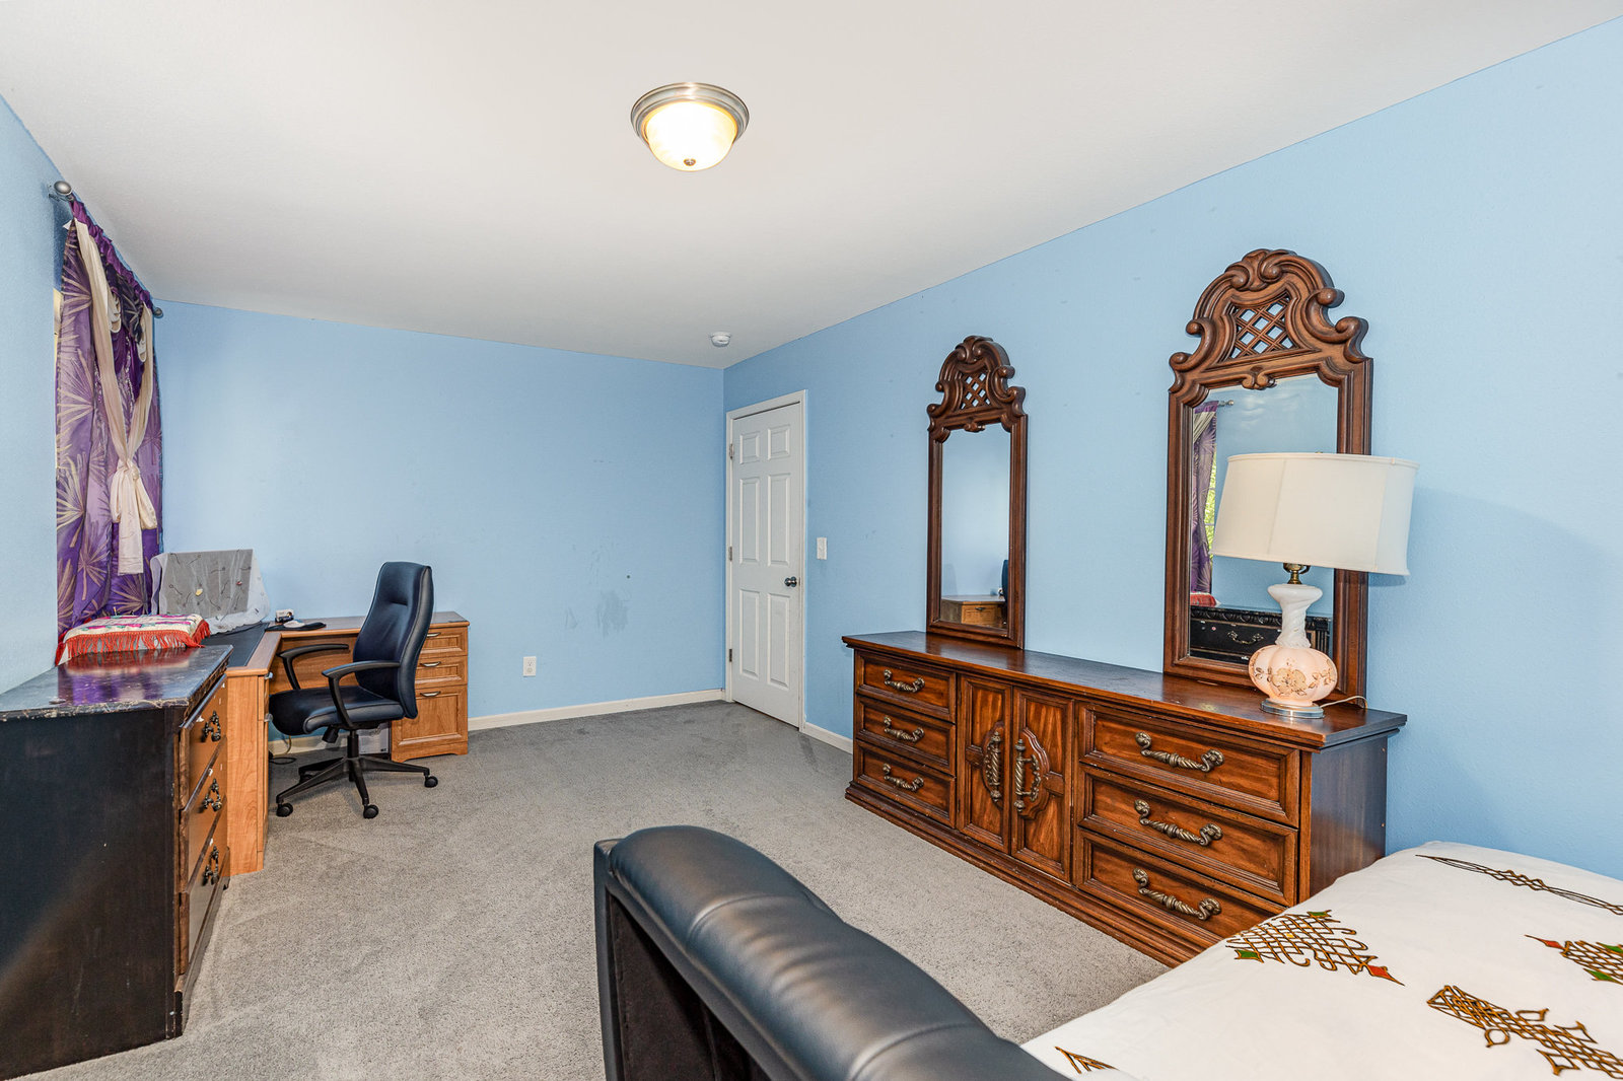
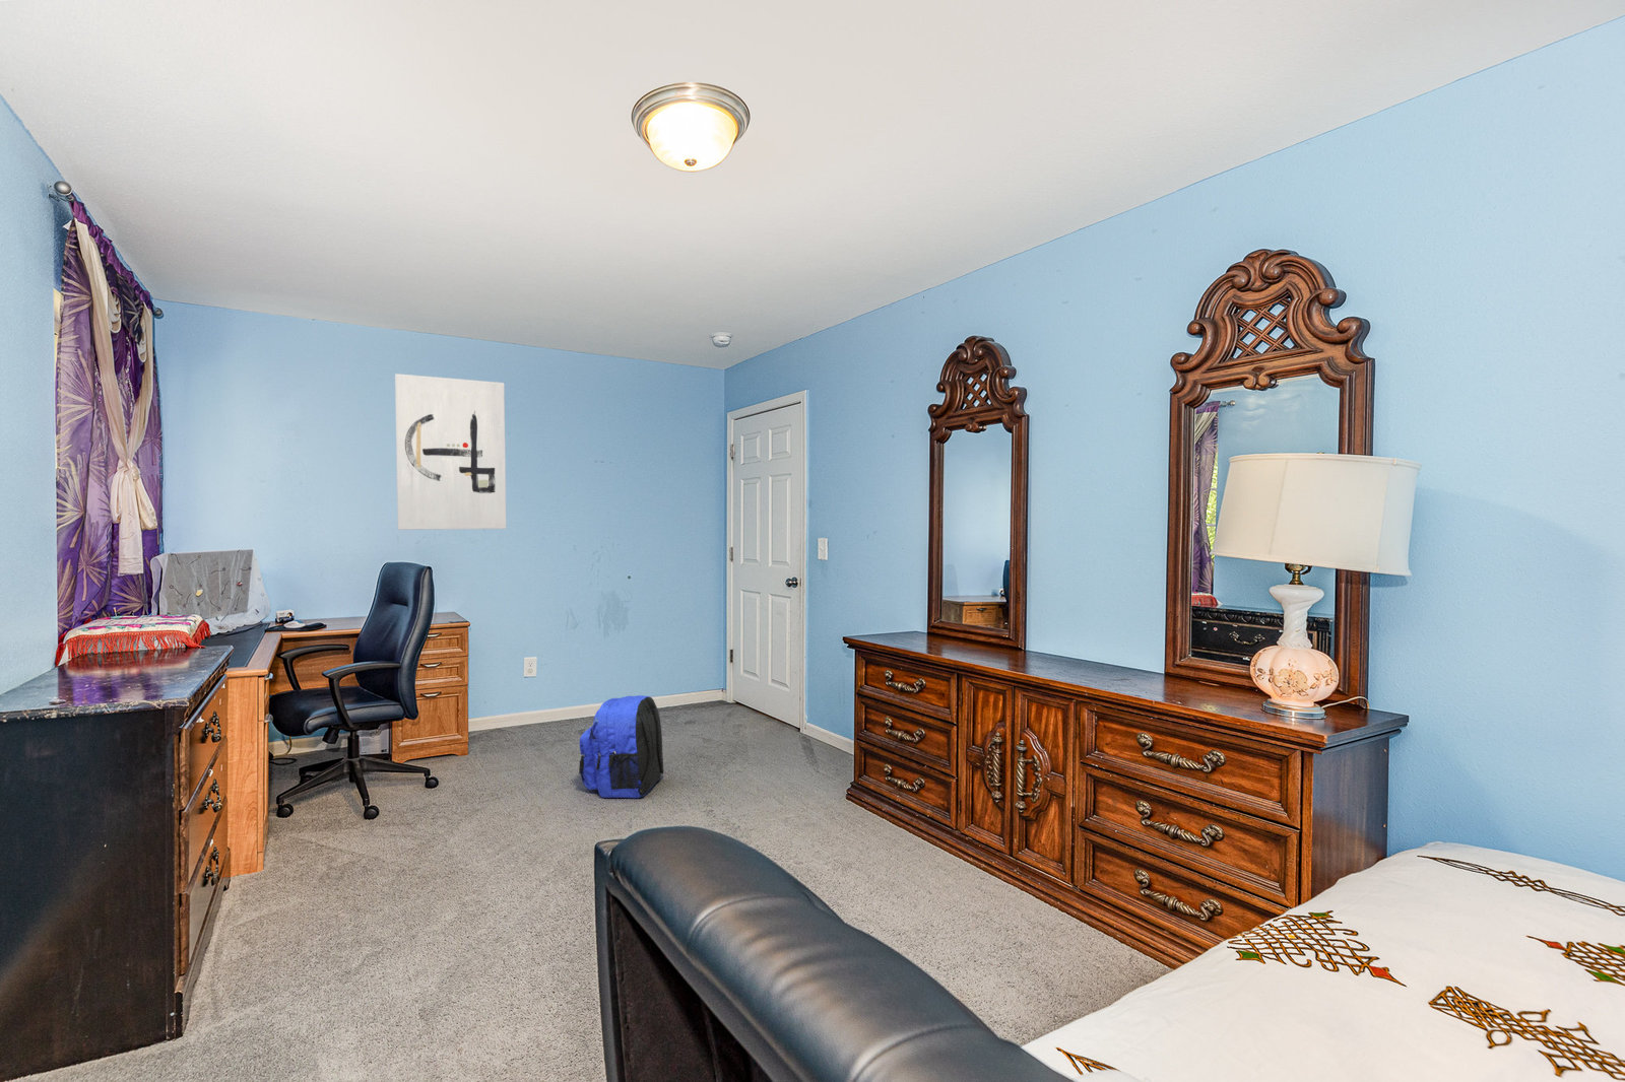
+ wall art (452, 454)
+ backpack (620, 743)
